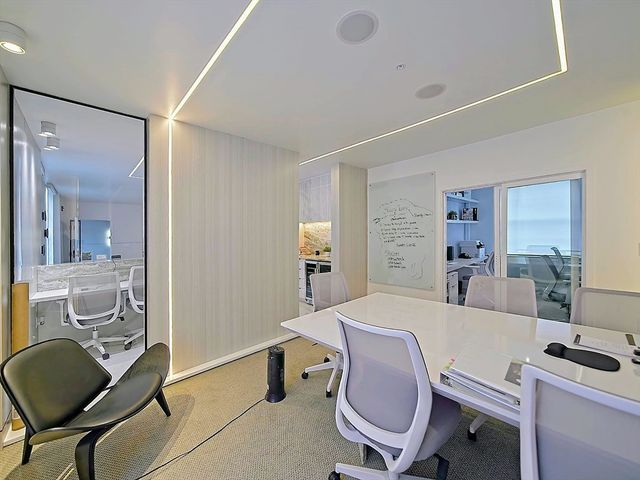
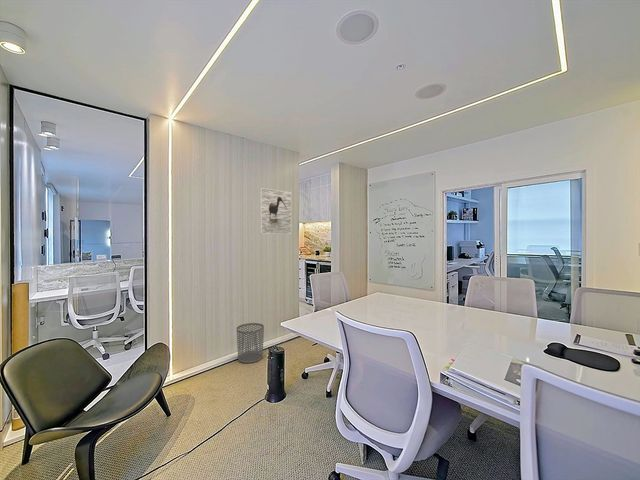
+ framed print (276, 212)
+ waste bin (250, 342)
